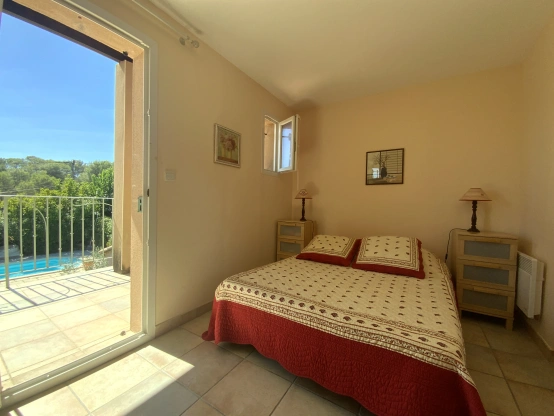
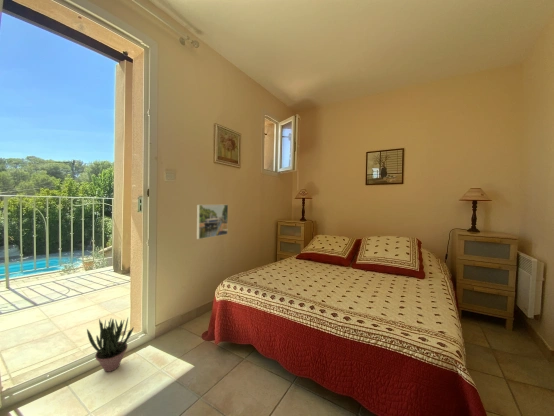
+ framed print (213, 220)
+ potted plant (111, 343)
